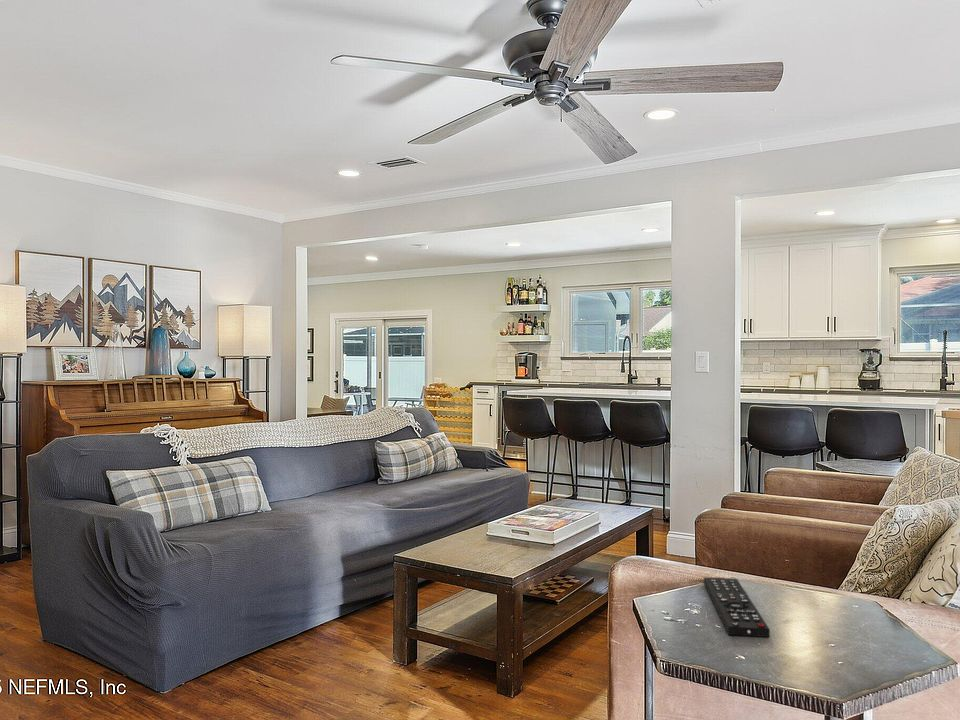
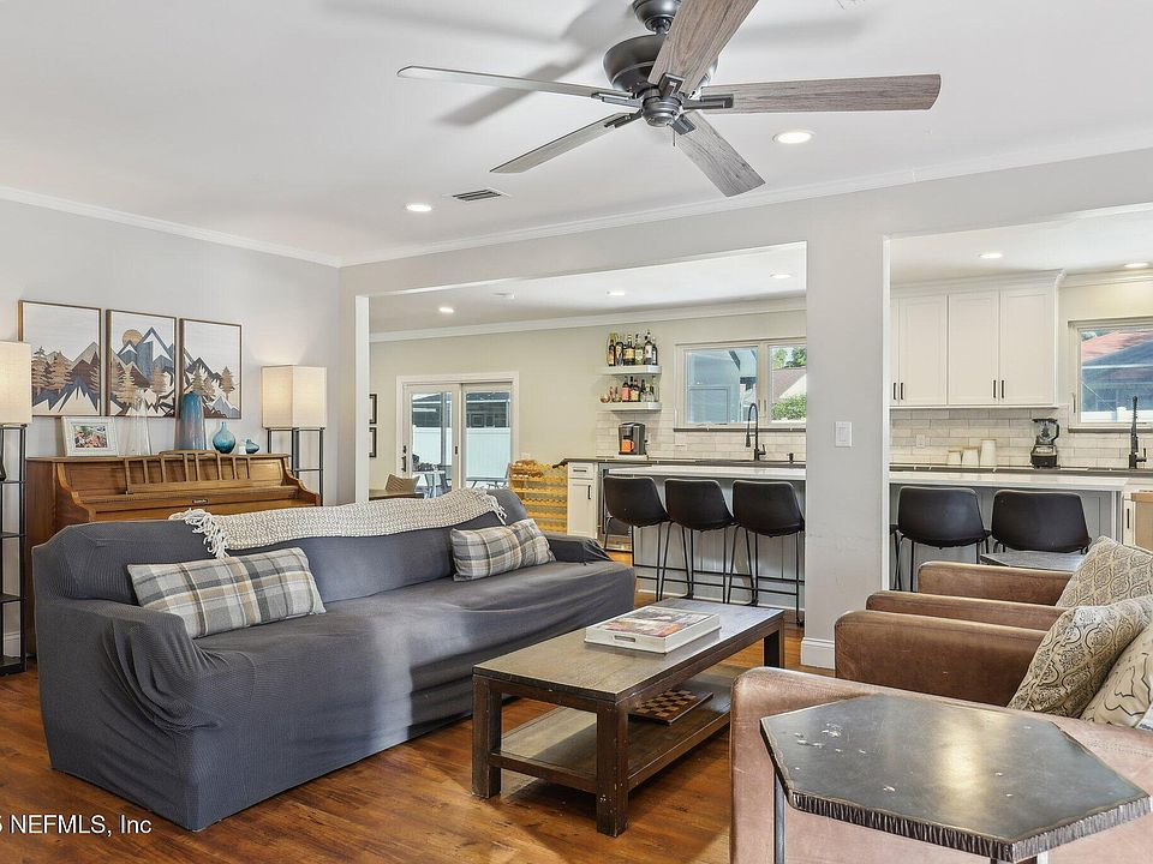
- remote control (733, 603)
